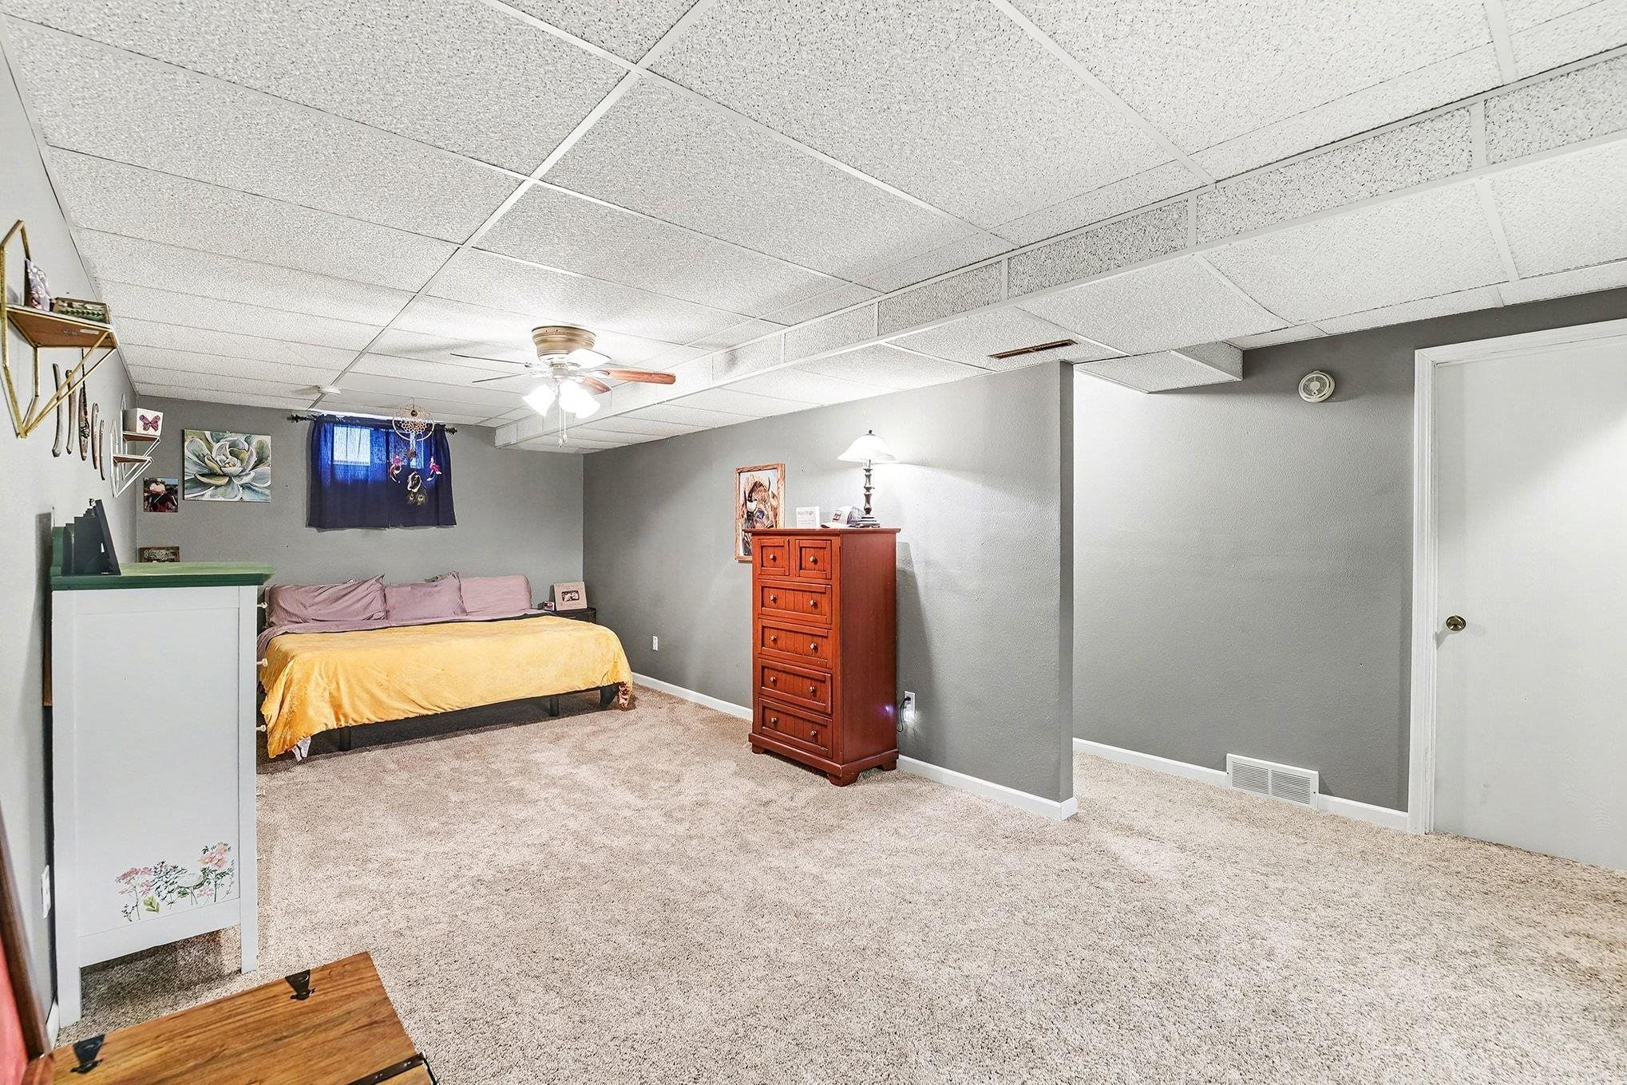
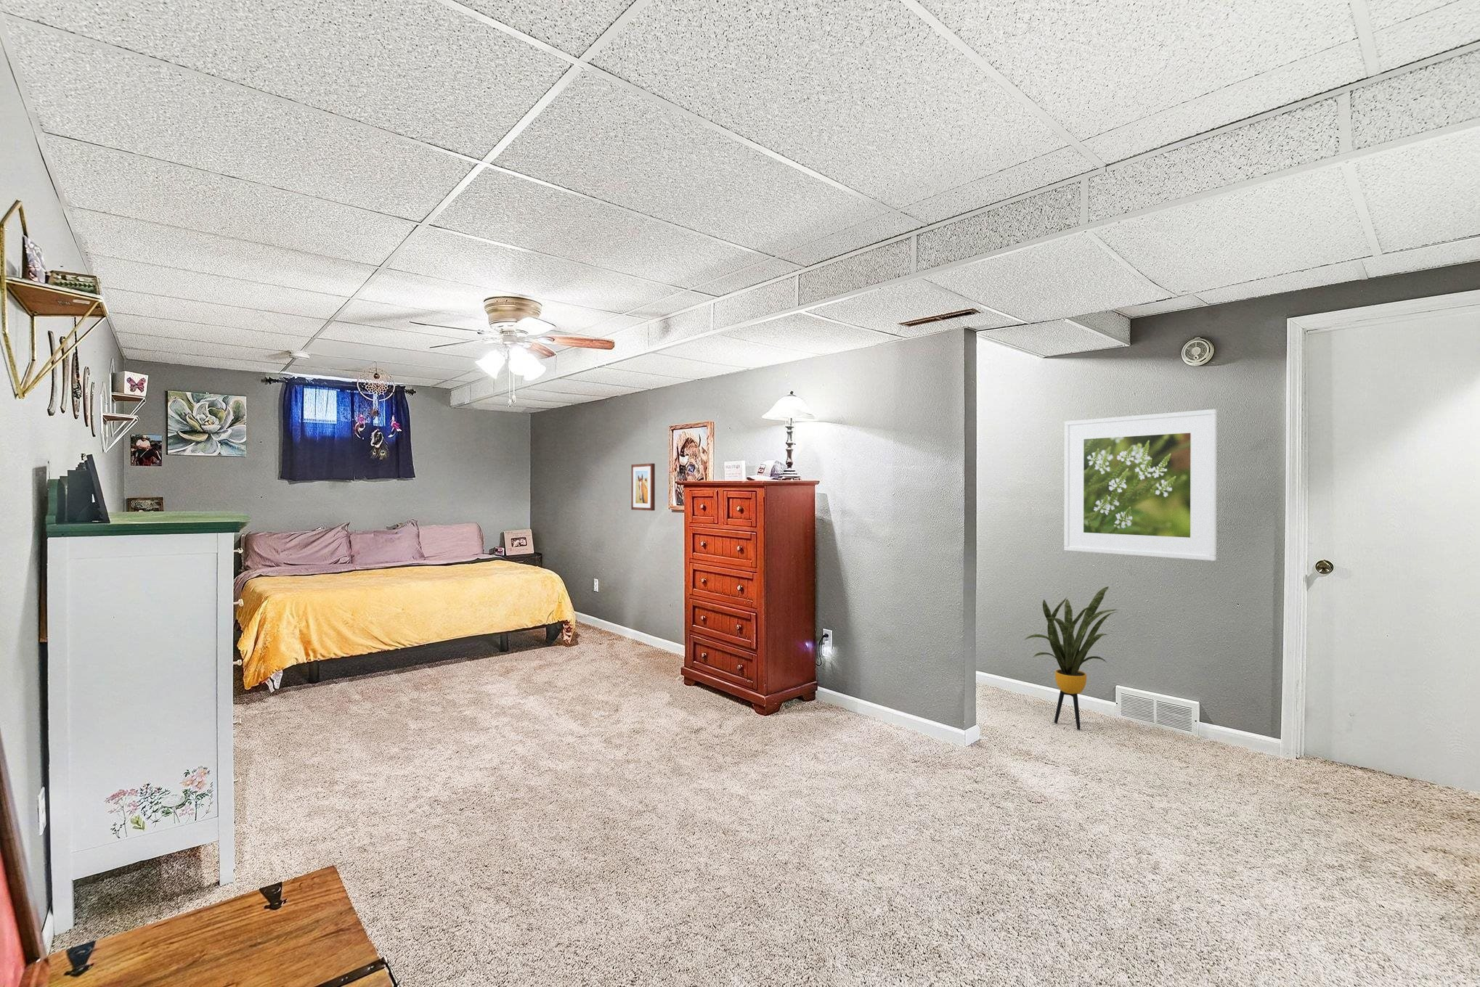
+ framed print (1134, 485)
+ wall art (642, 487)
+ house plant (1080, 658)
